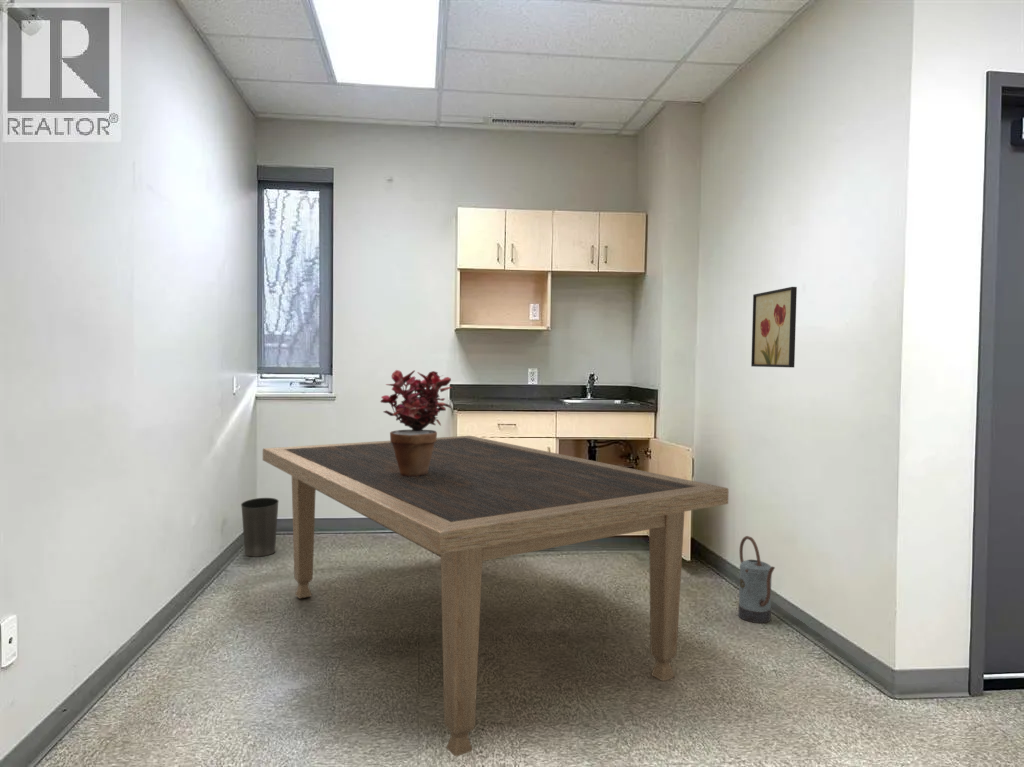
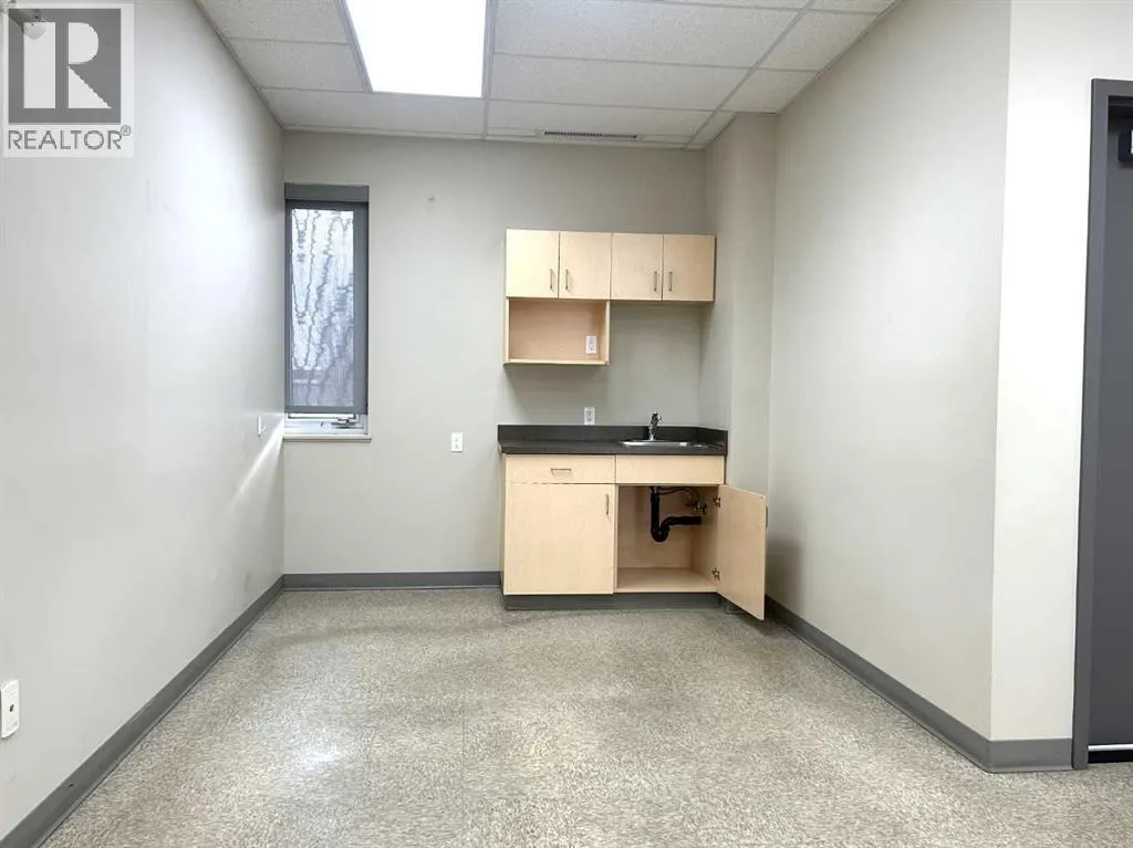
- wall art (774, 329)
- waste basket (260, 527)
- potted plant (415, 420)
- watering can (755, 579)
- dining table (459, 548)
